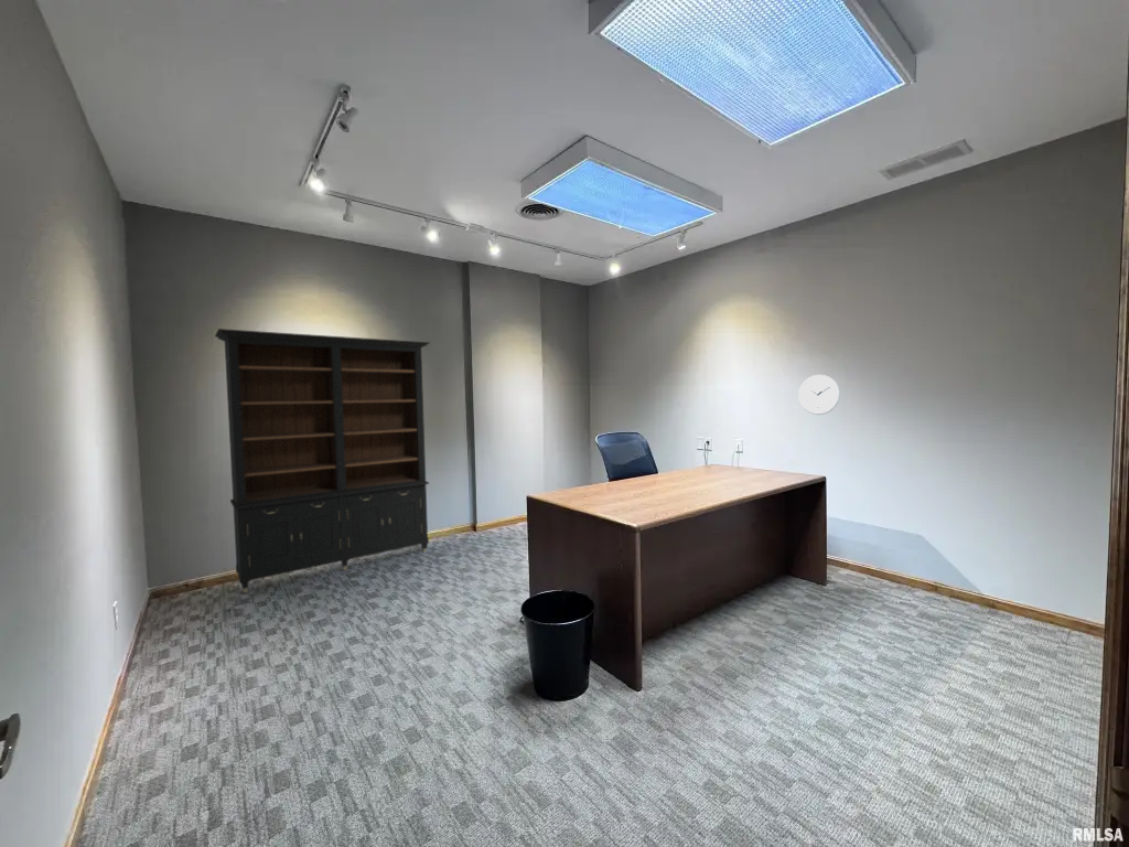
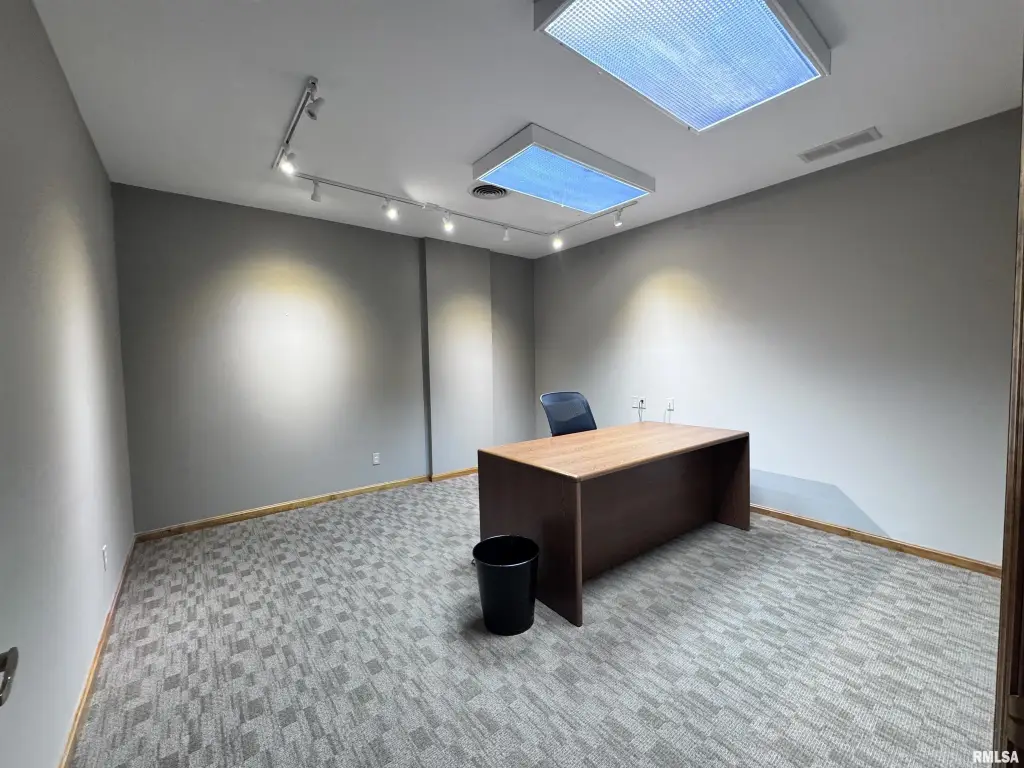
- wall clock (818, 394)
- bookcase (335, 451)
